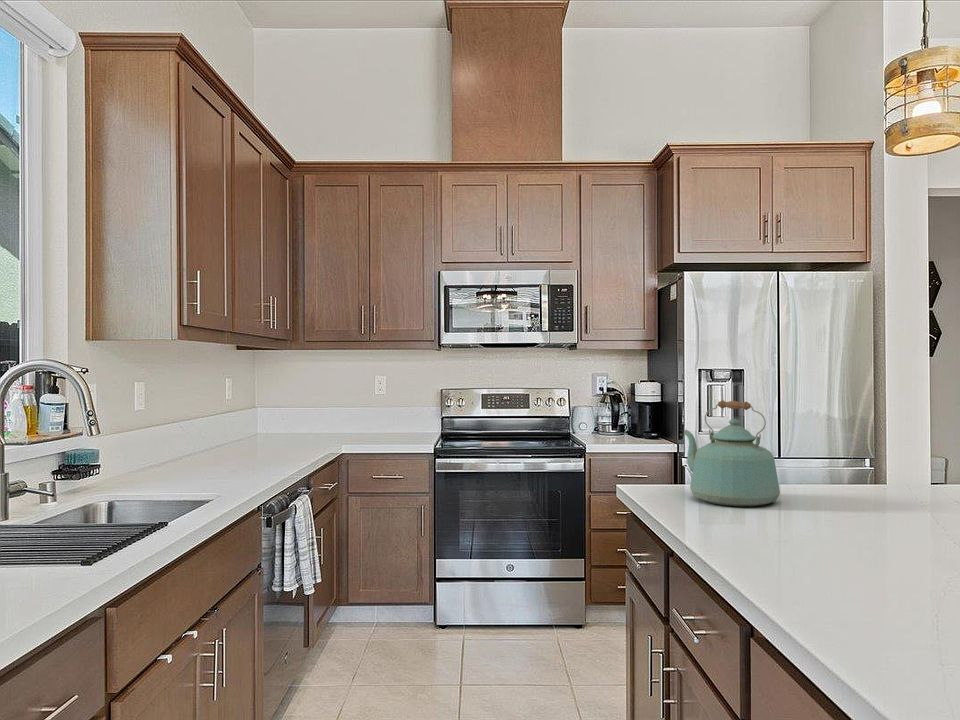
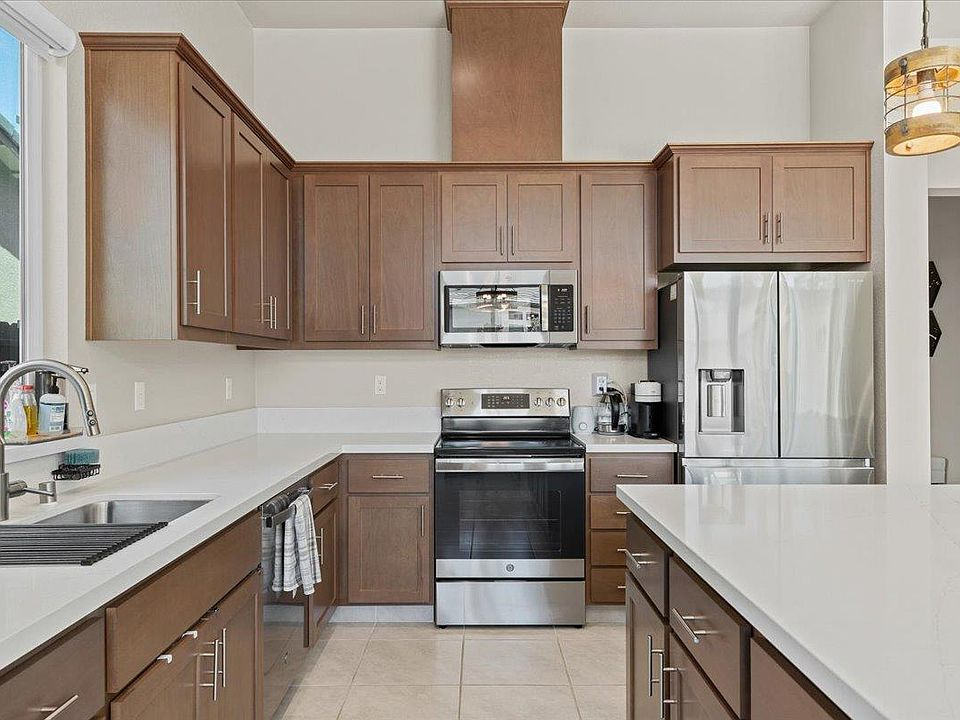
- kettle (726, 449)
